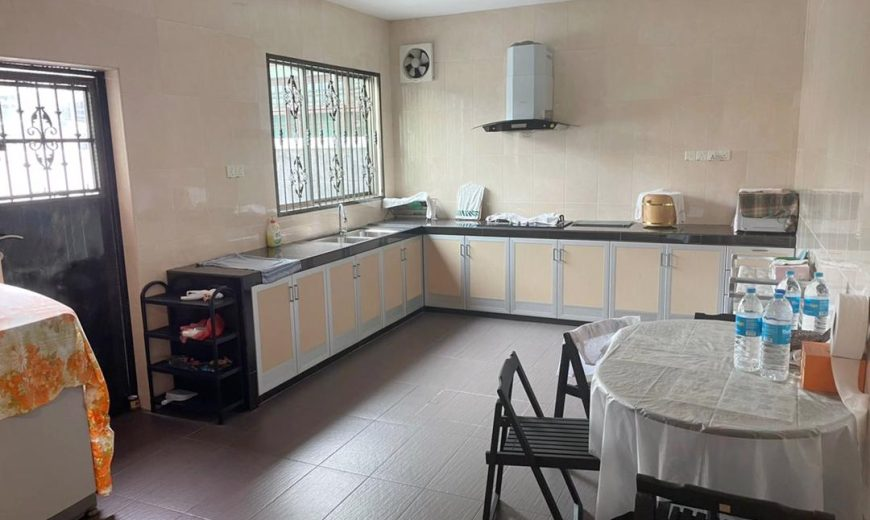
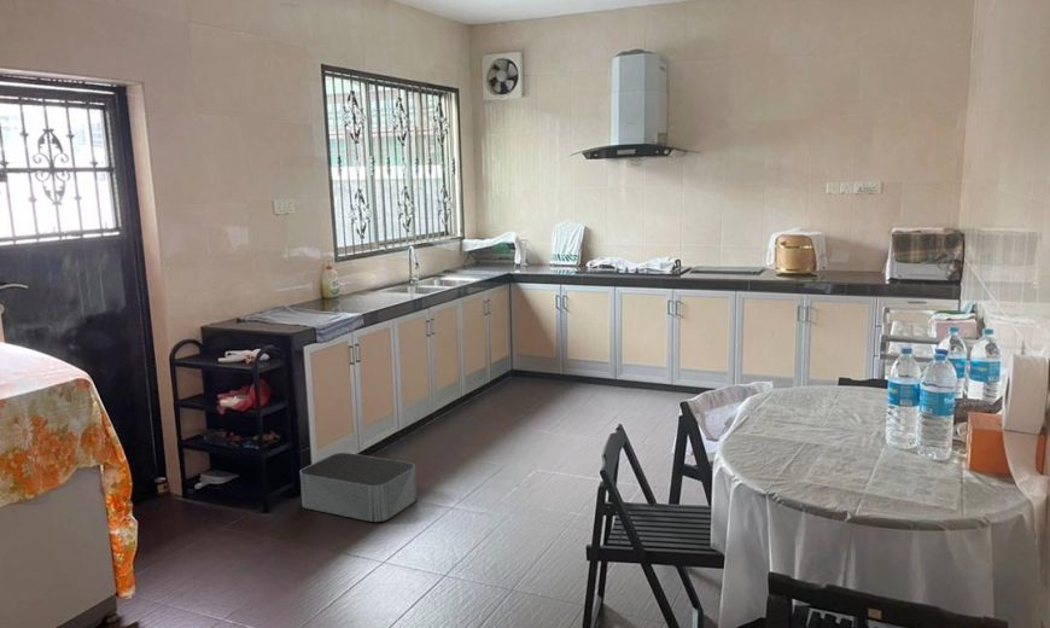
+ storage bin (358, 484)
